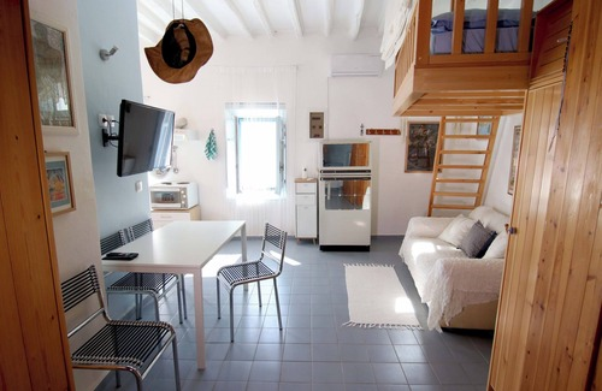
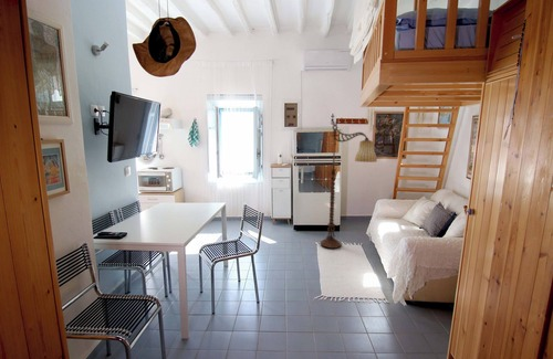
+ floor lamp (334, 183)
